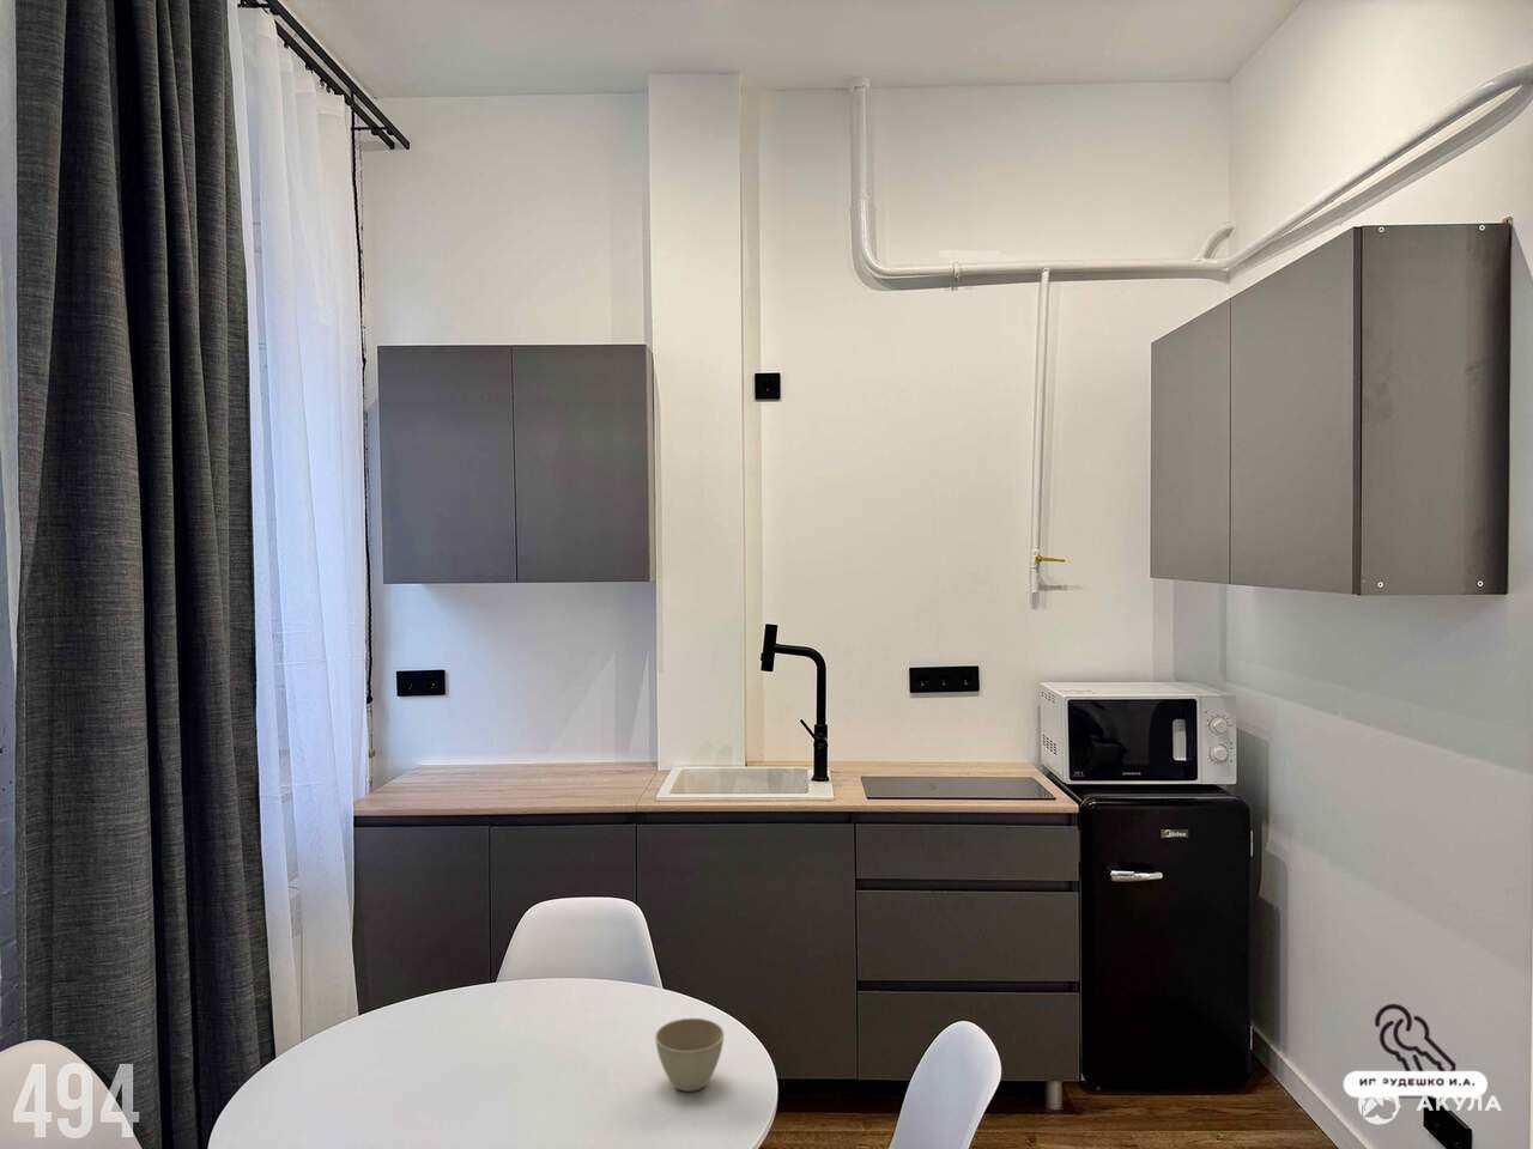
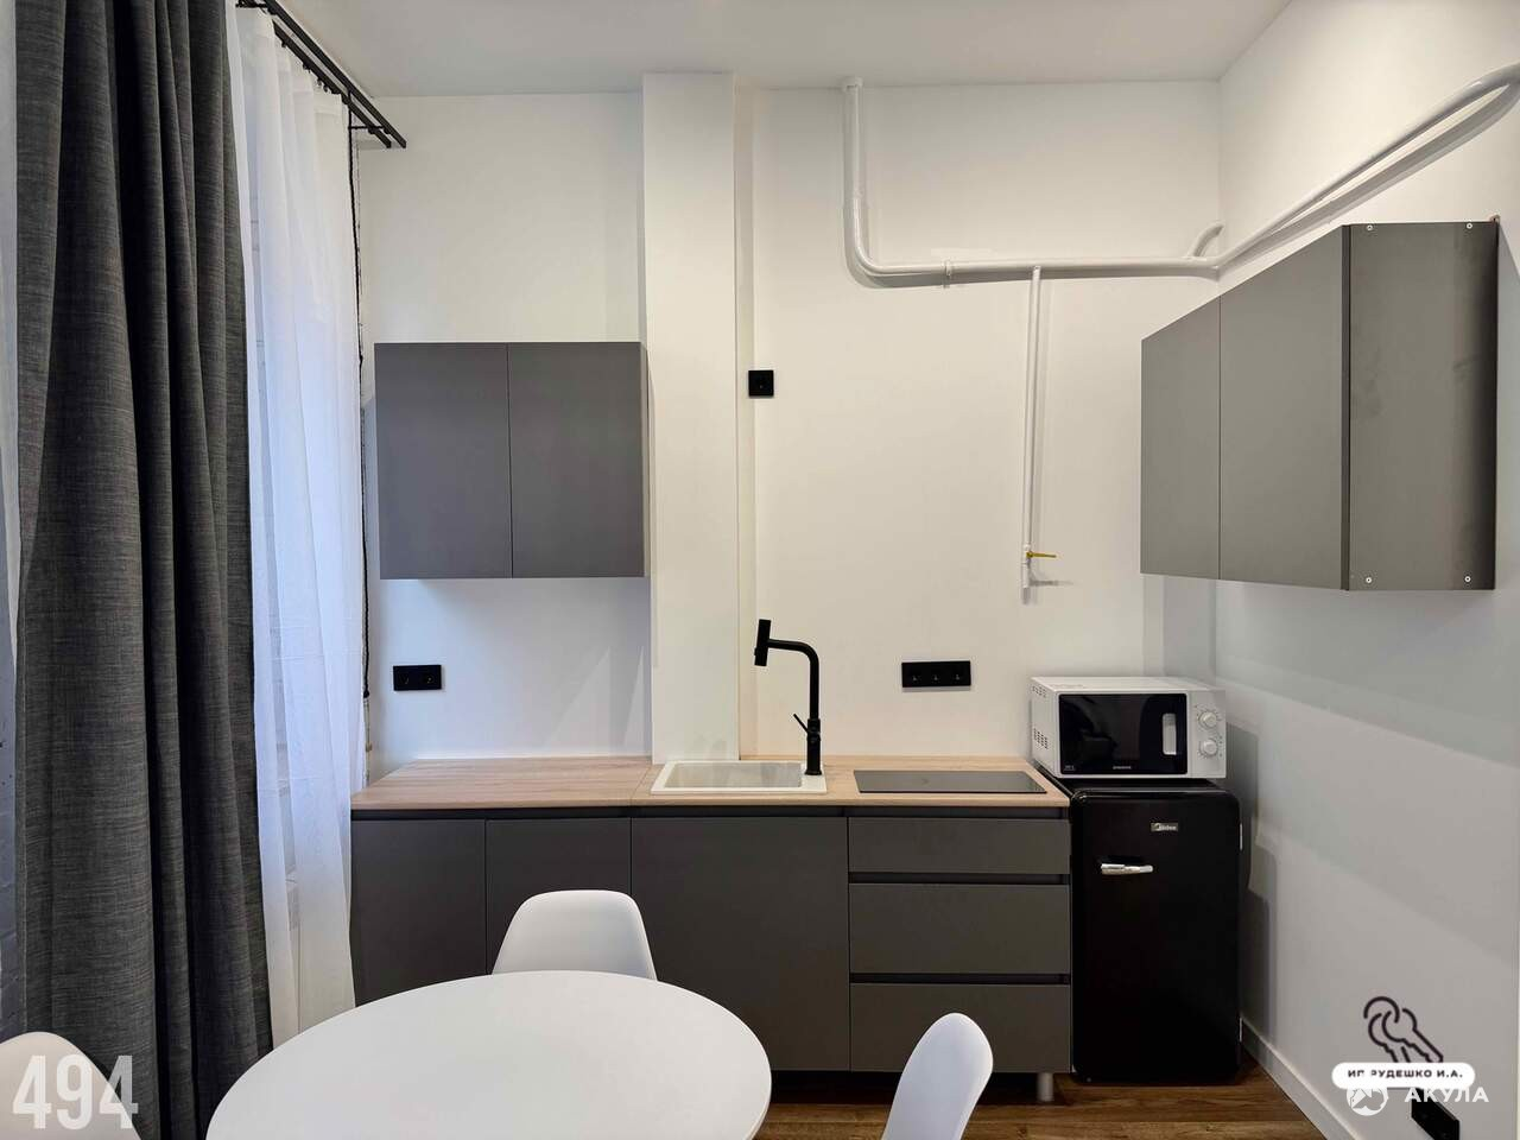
- flower pot (690, 1057)
